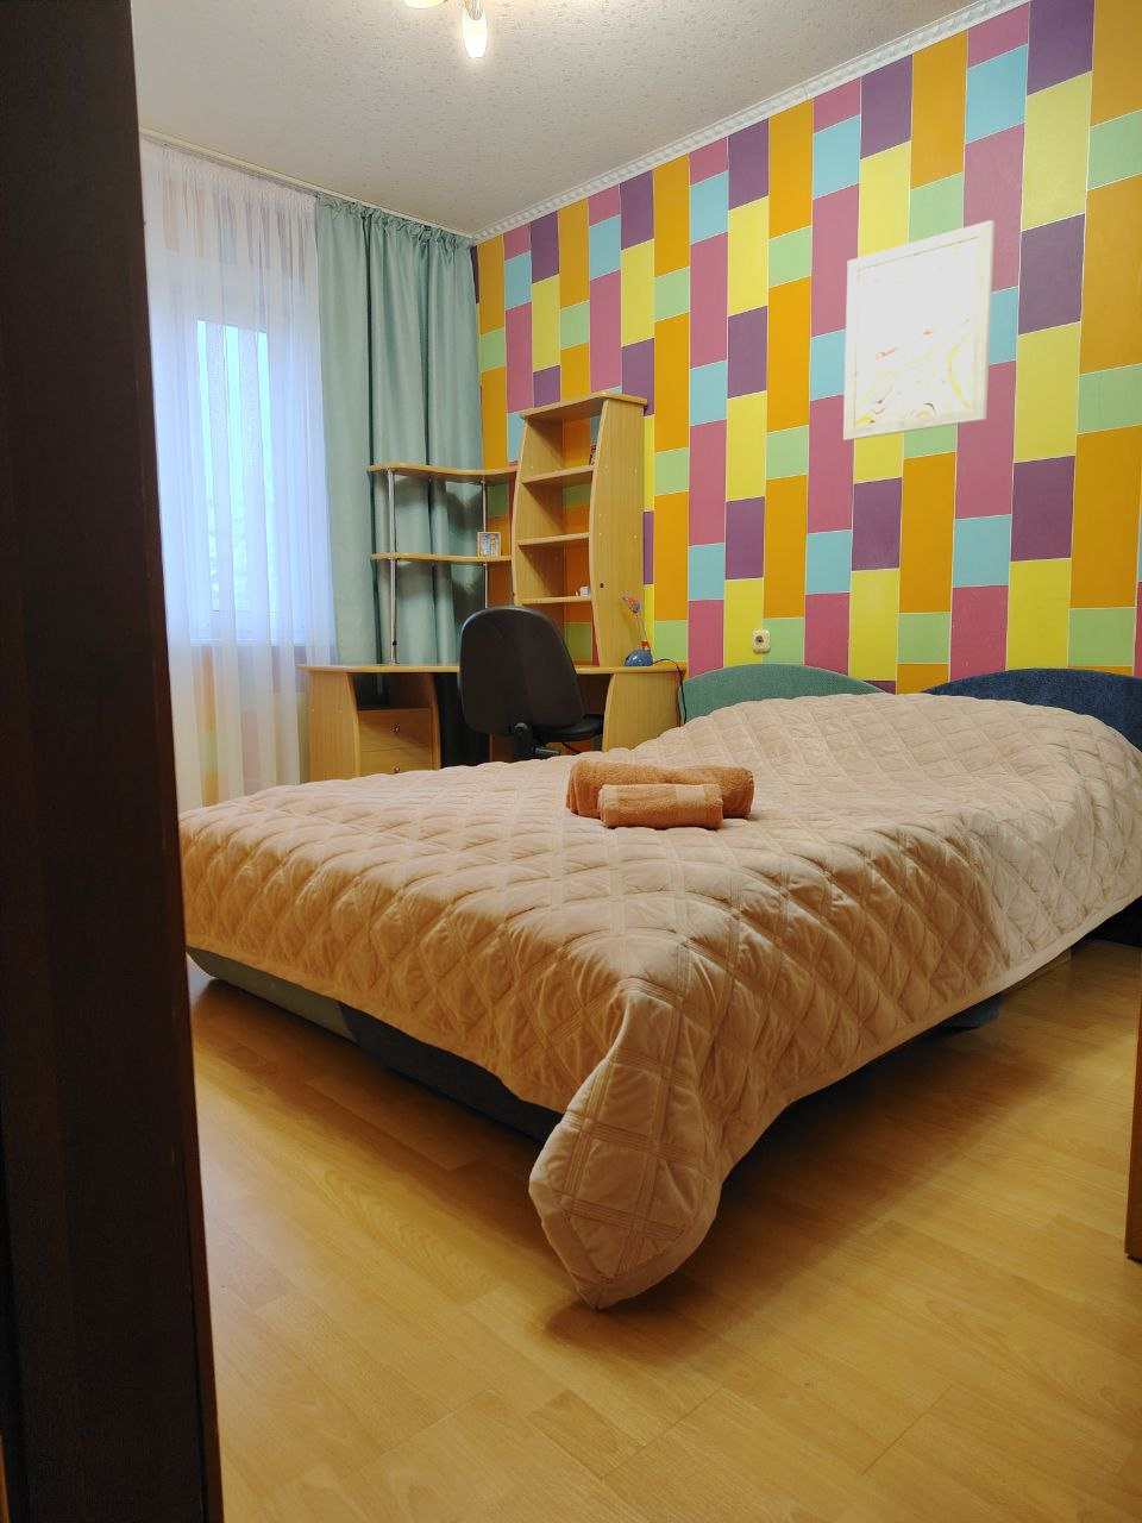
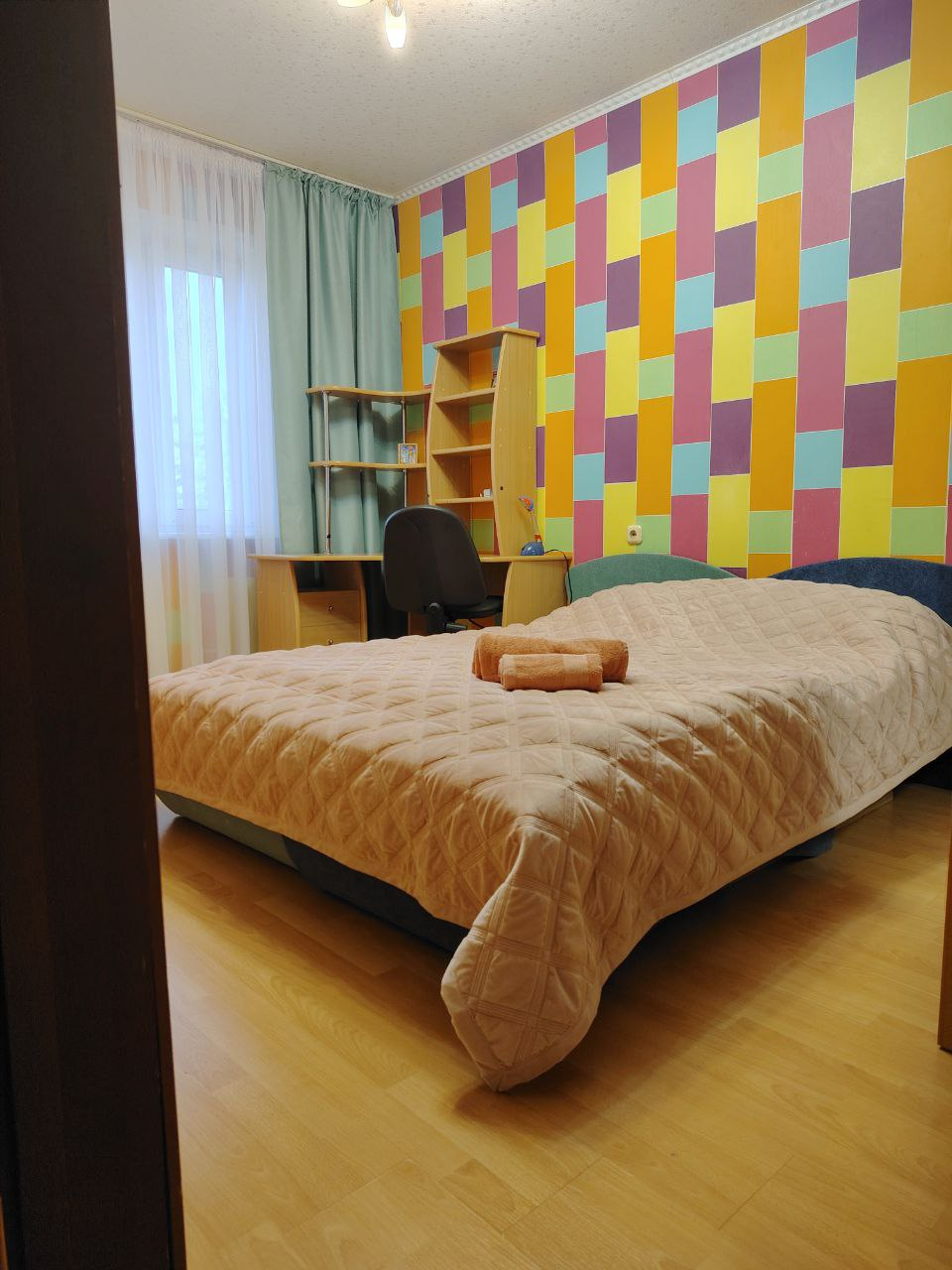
- wall art (914, 337)
